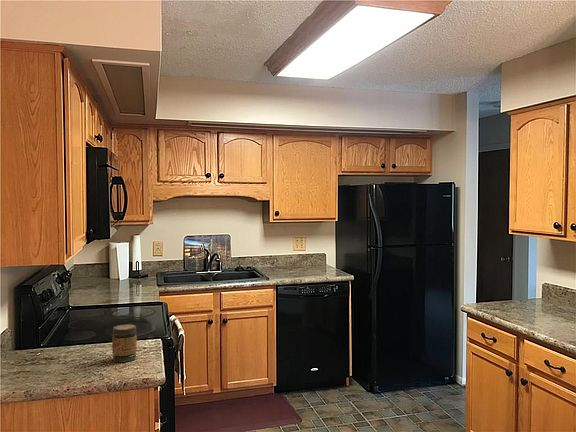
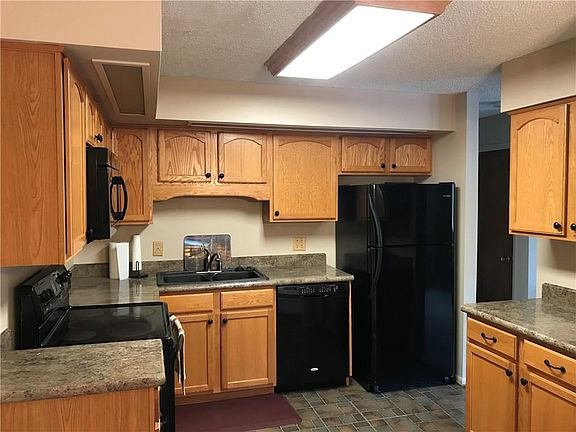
- jar (124, 342)
